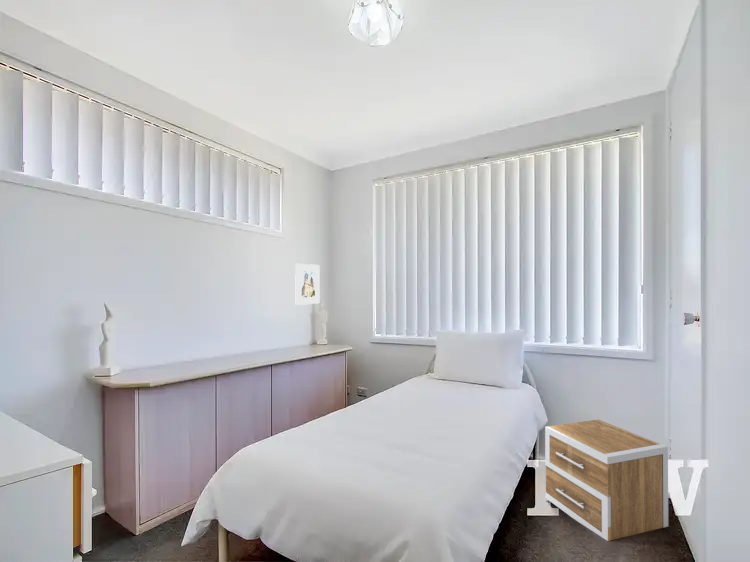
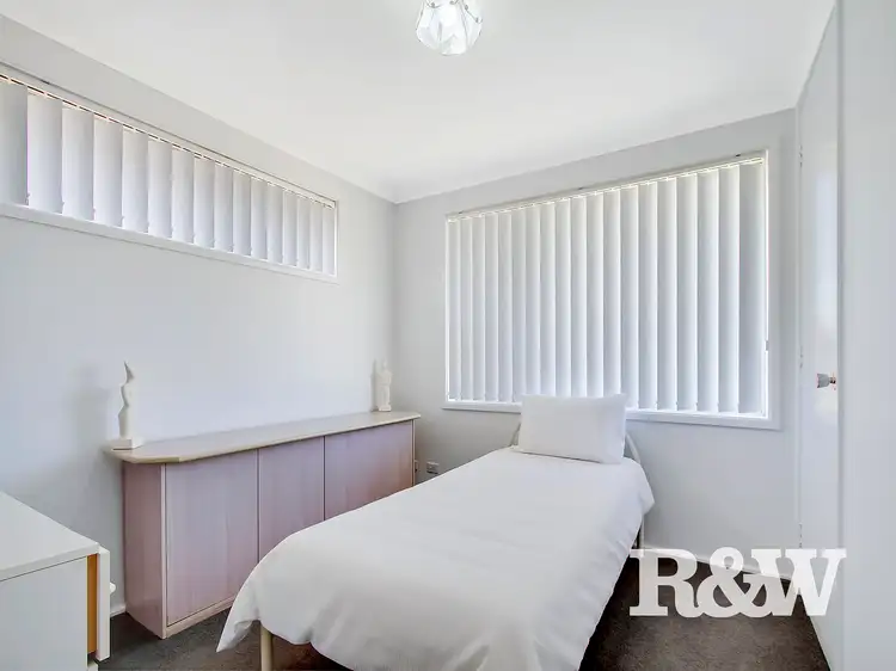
- nightstand (602, 473)
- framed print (307, 284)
